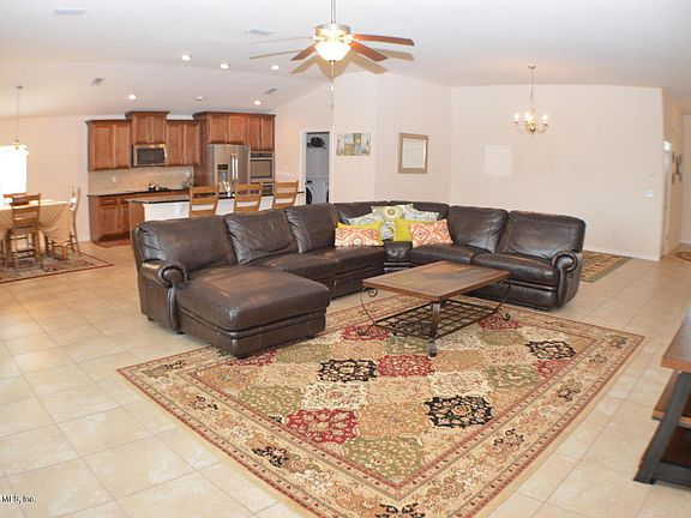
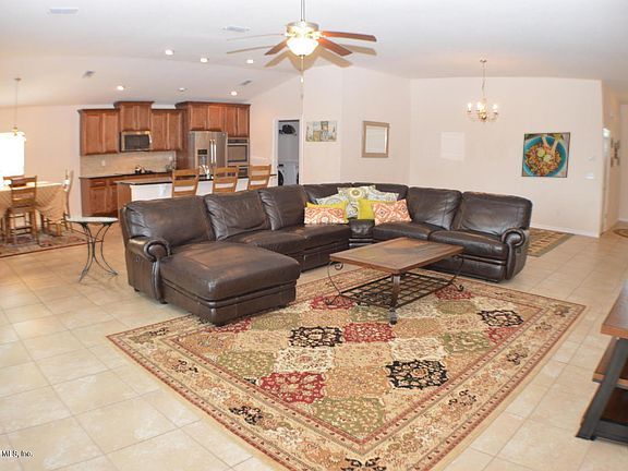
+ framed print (545, 155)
+ side table (93, 247)
